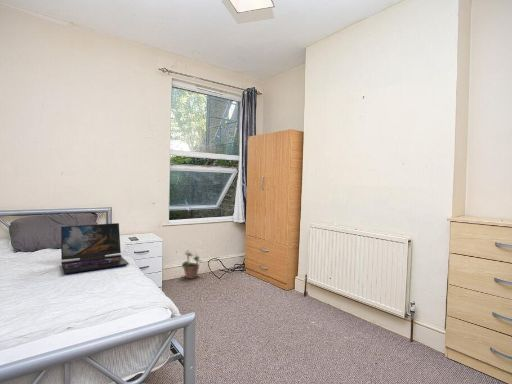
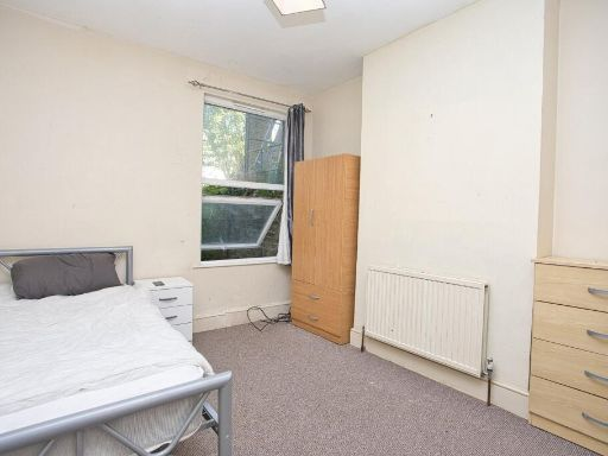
- potted plant (190, 263)
- laptop (94, 245)
